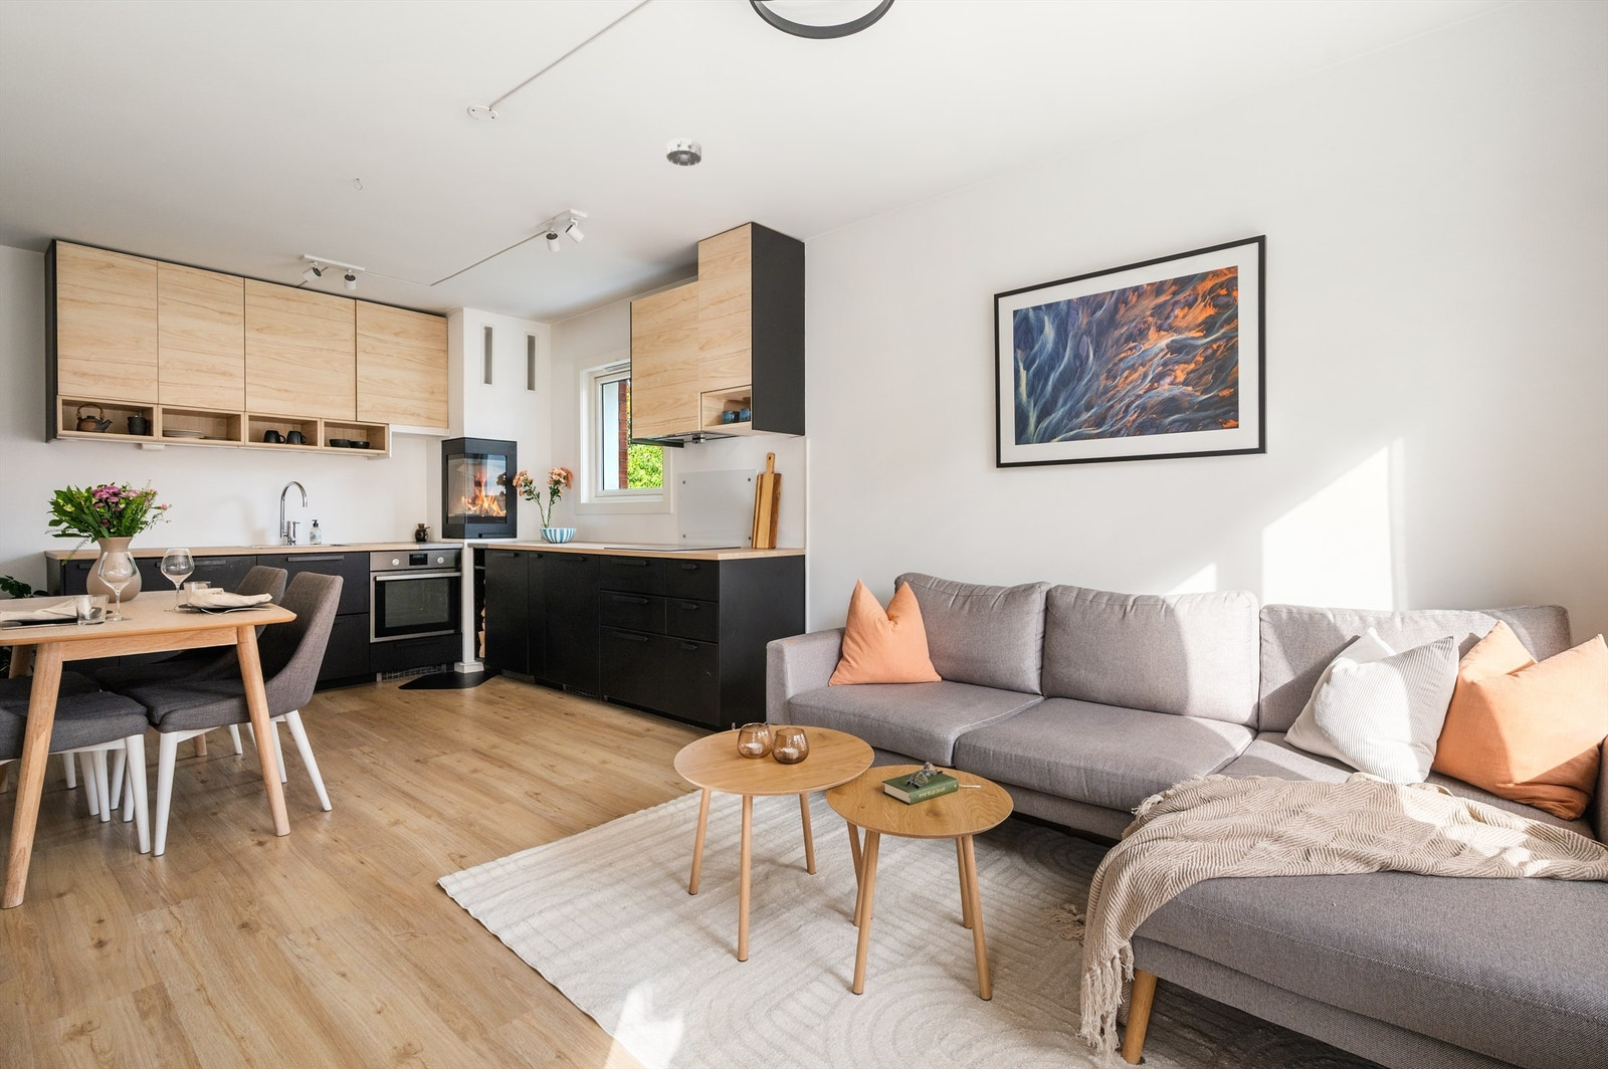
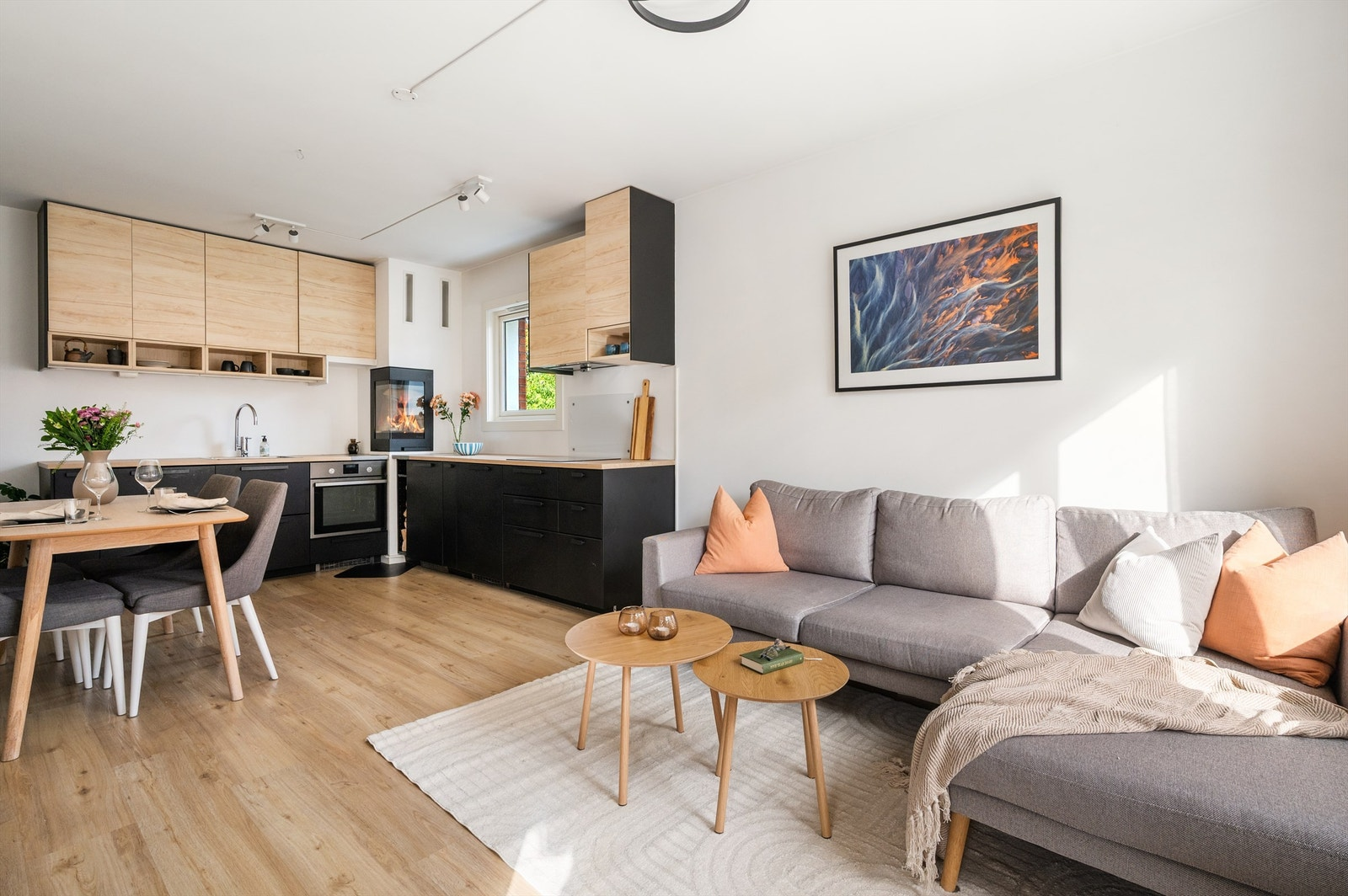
- smoke detector (684, 150)
